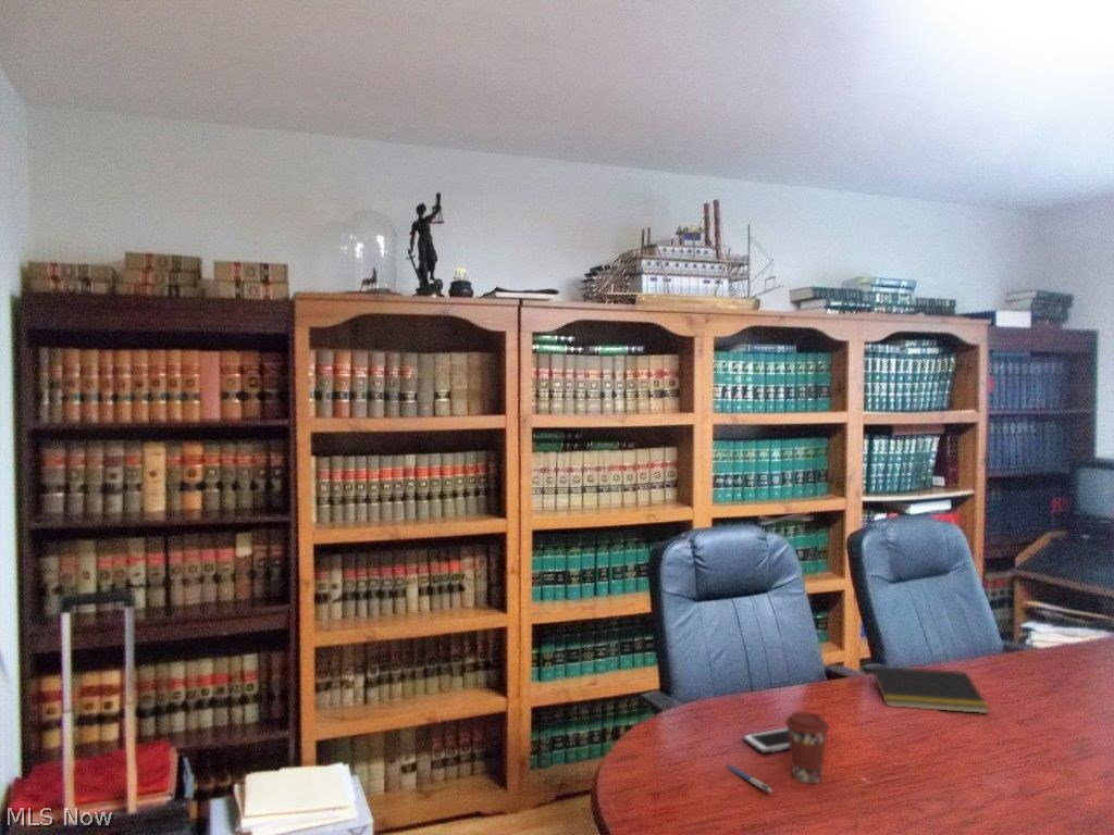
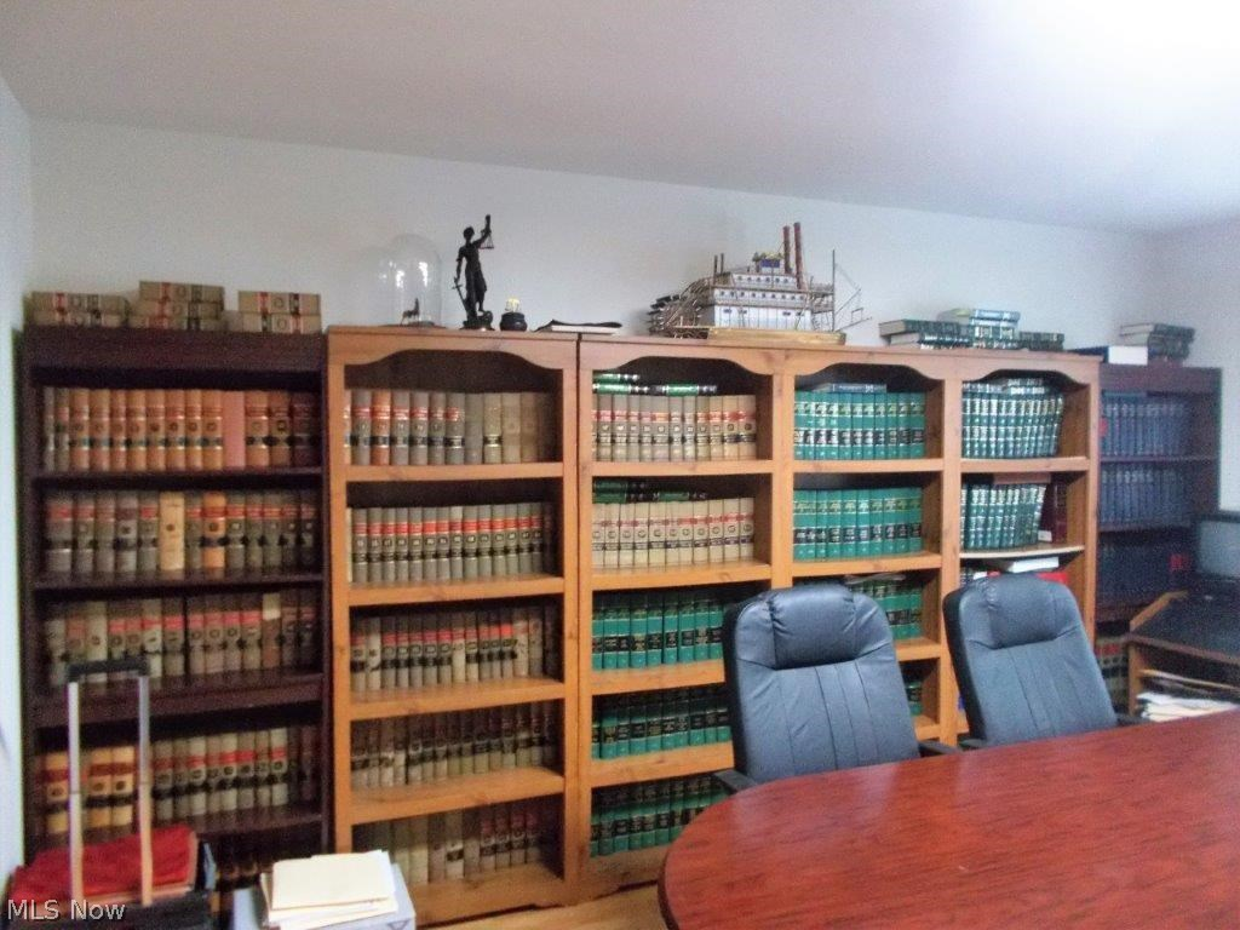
- notepad (927, 688)
- pen (748, 777)
- cell phone (780, 739)
- coffee cup (806, 747)
